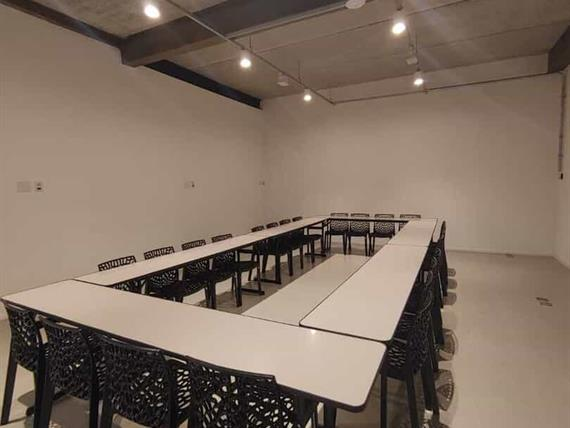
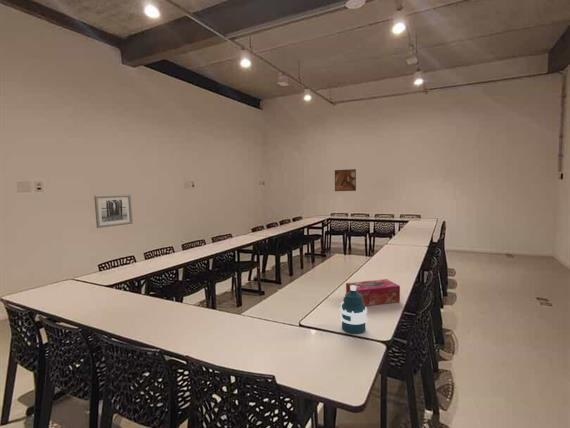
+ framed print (345, 180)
+ water bottle (353, 307)
+ tissue box (372, 292)
+ wall art (114, 210)
